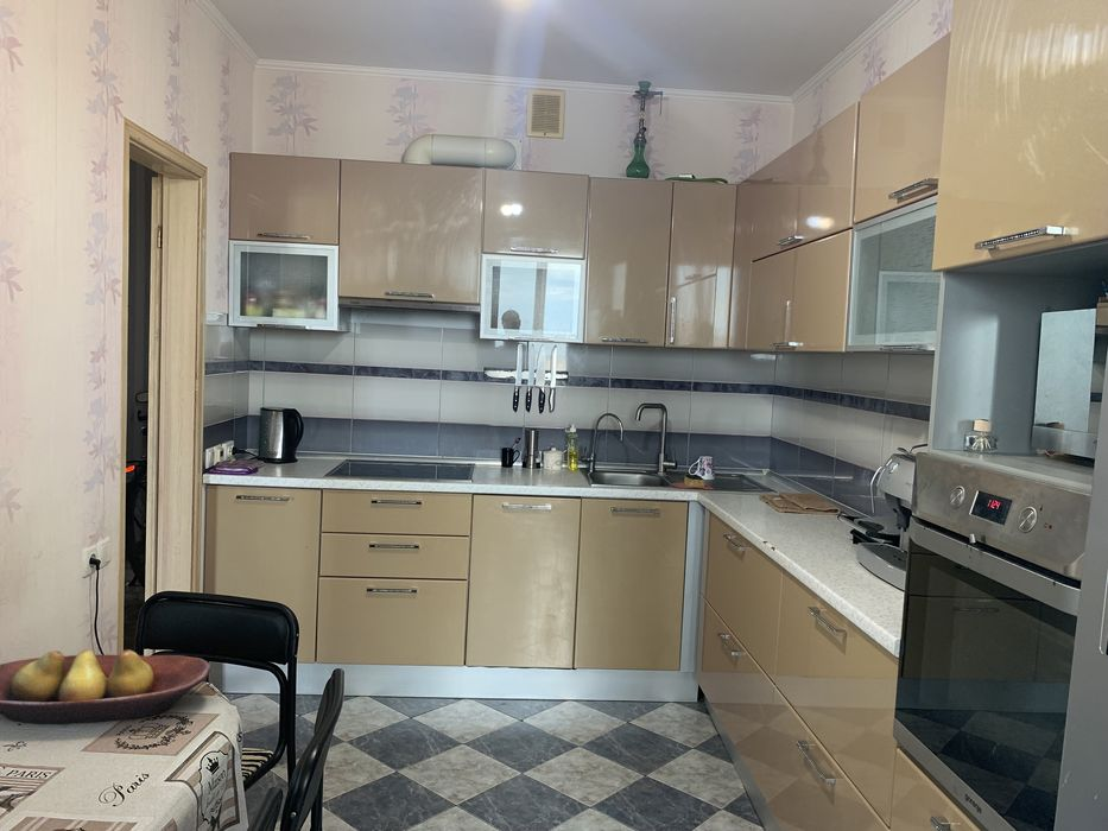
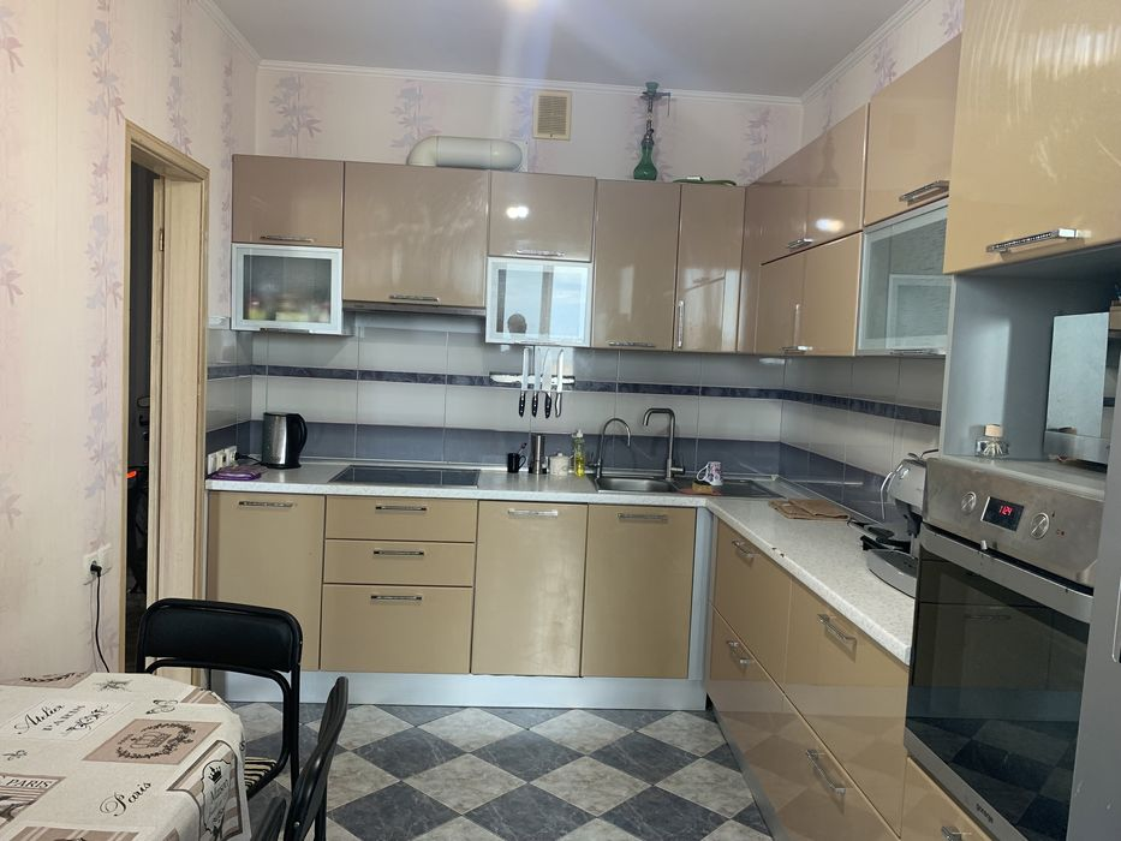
- fruit bowl (91, 678)
